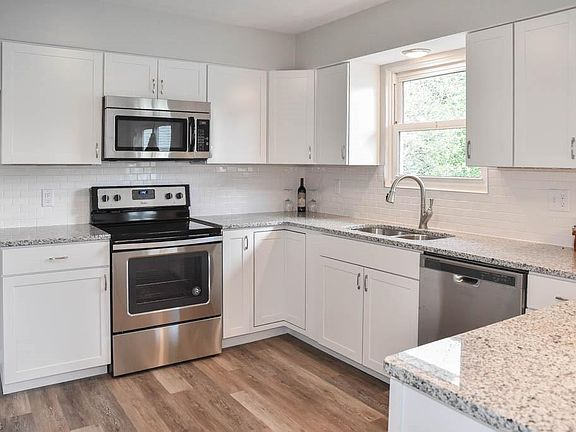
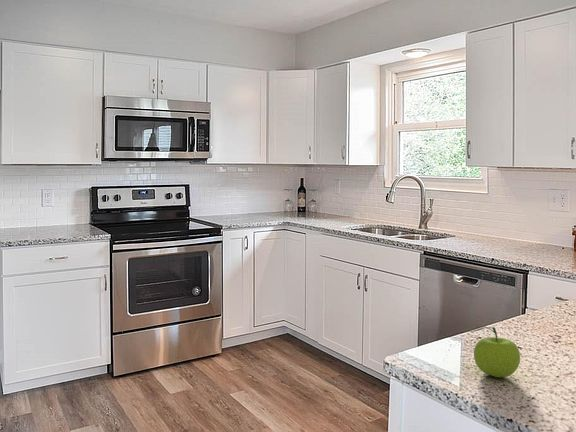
+ fruit (487, 349)
